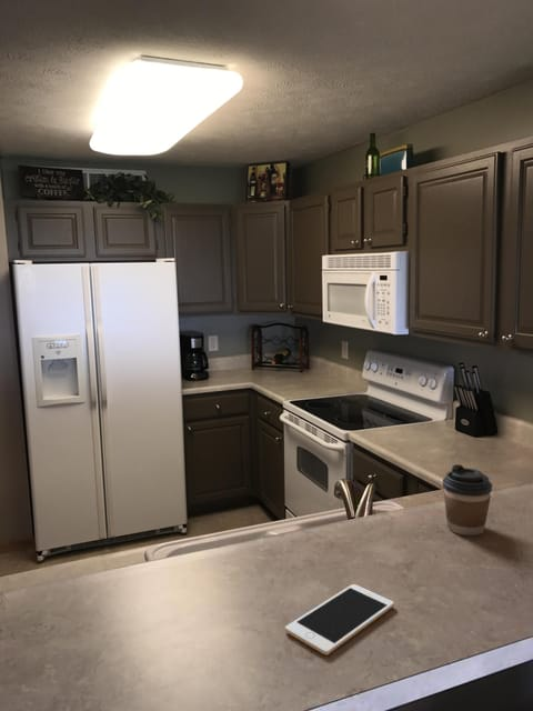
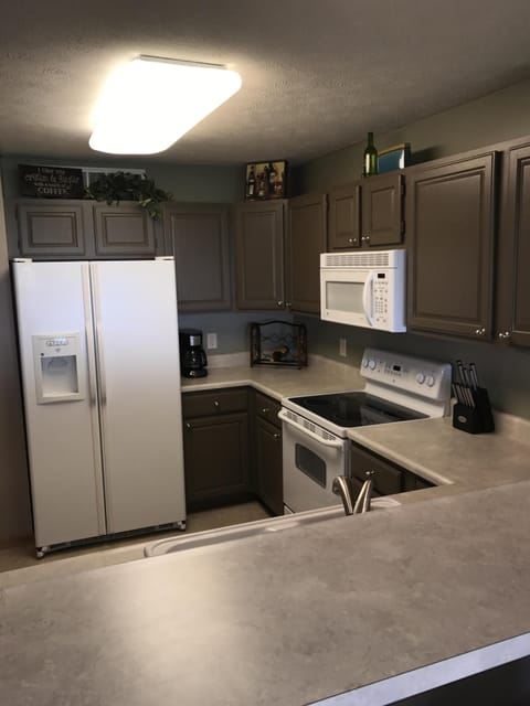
- cell phone (341, 615)
- coffee cup (466, 498)
